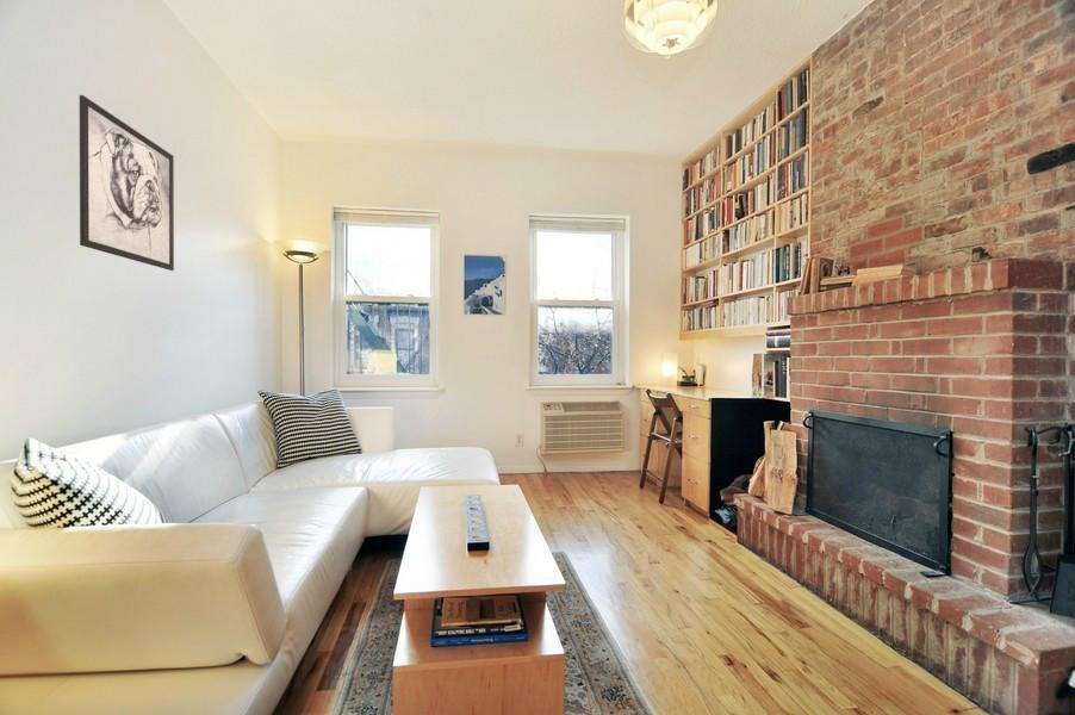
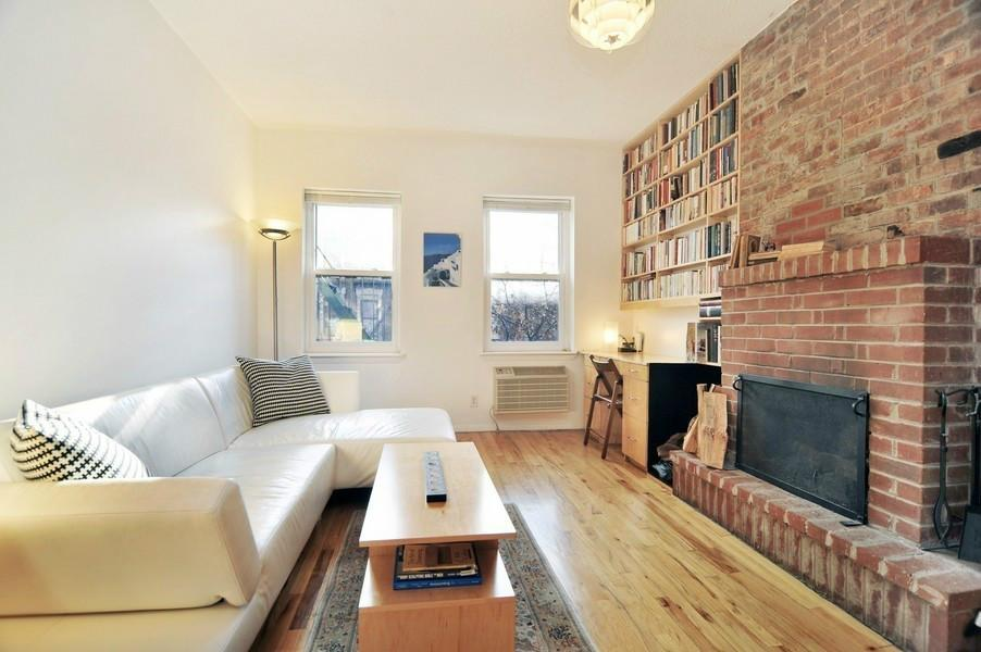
- wall art (132, 194)
